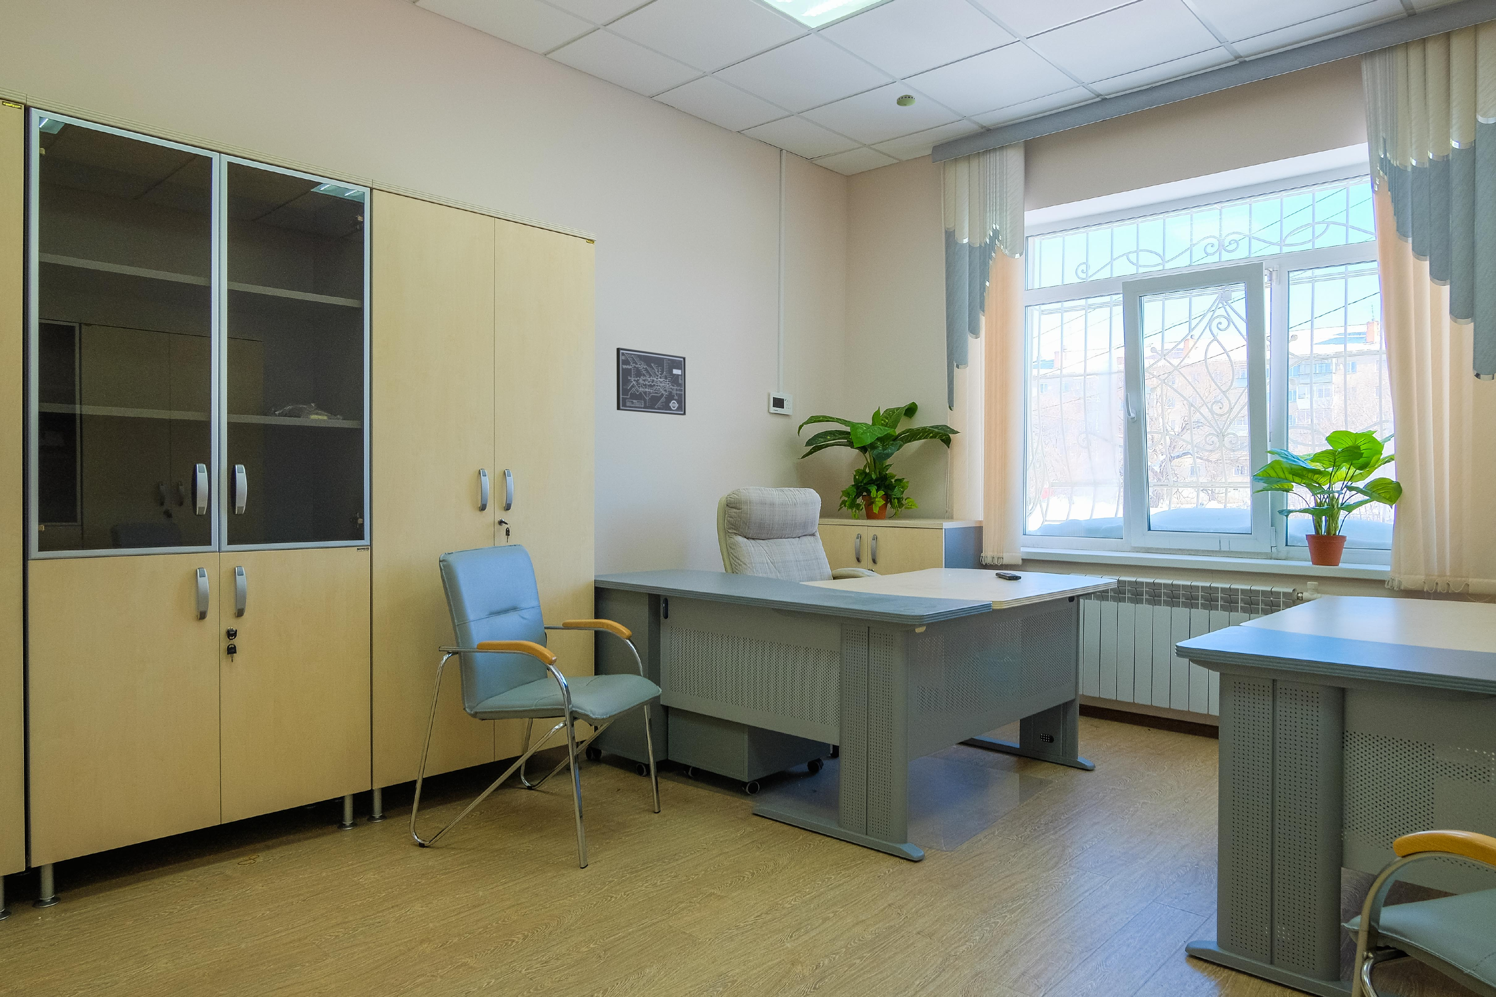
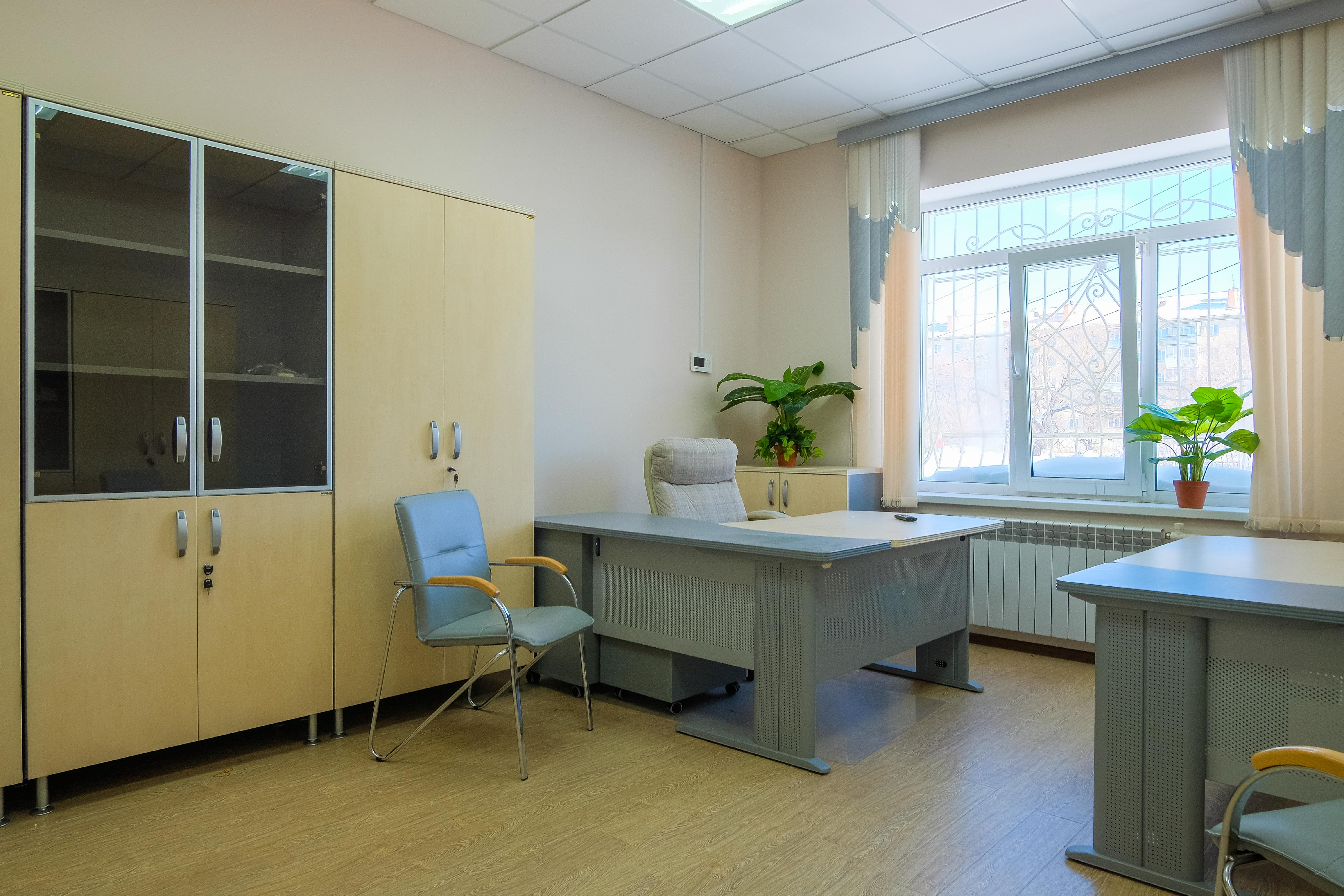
- smoke detector (906, 100)
- wall art (652, 383)
